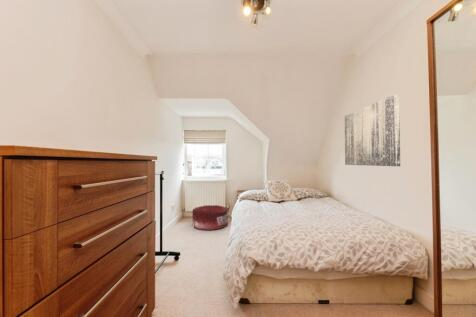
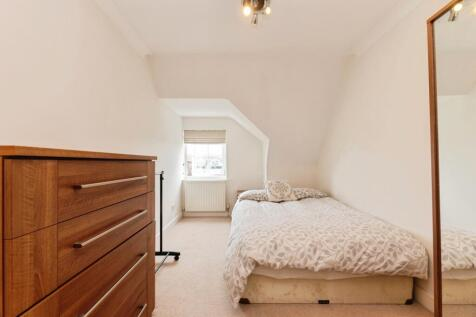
- wall art (367, 136)
- pouf (210, 215)
